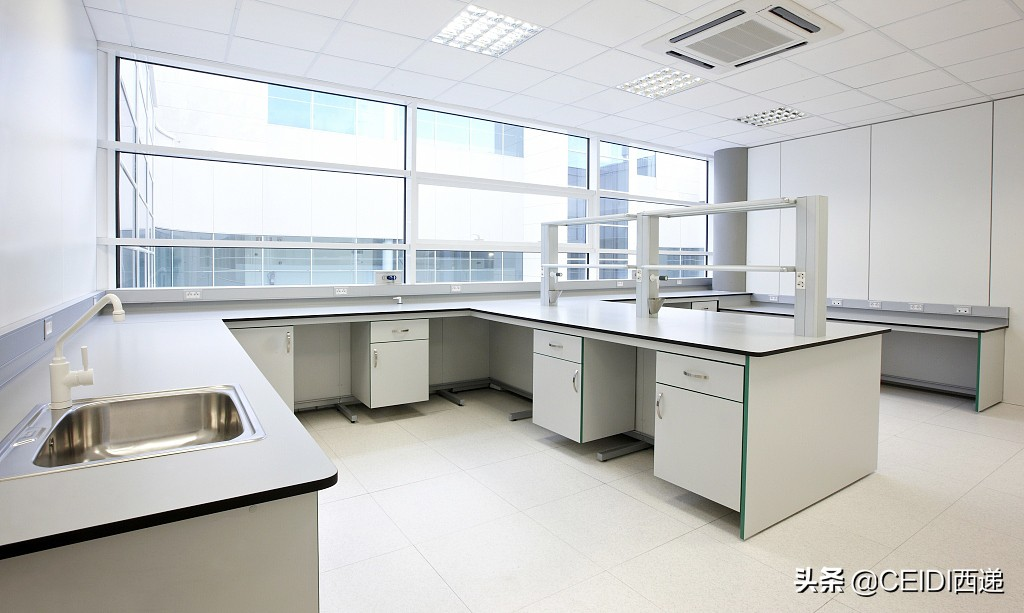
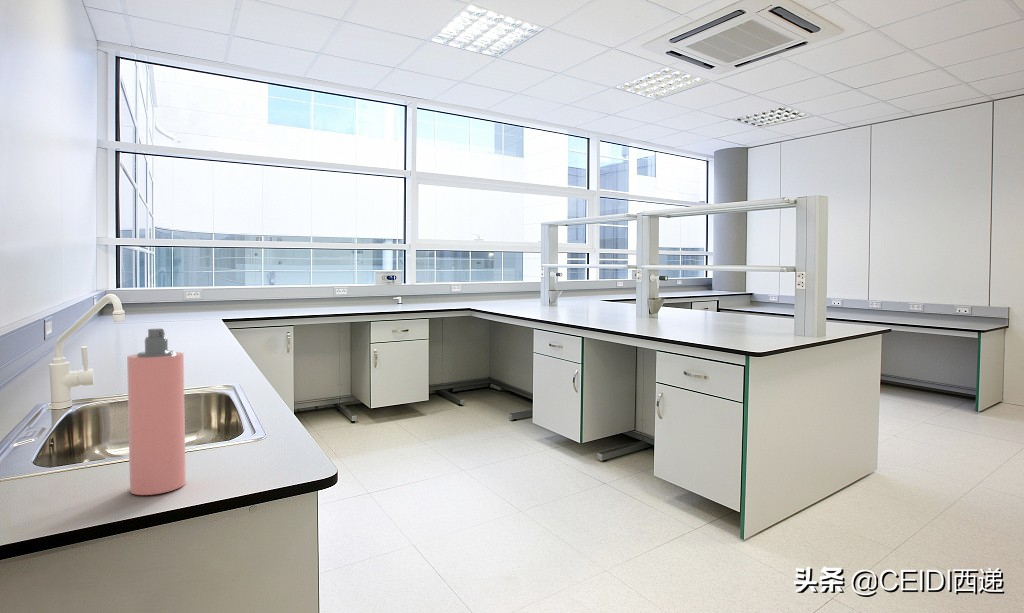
+ spray bottle (156, 407)
